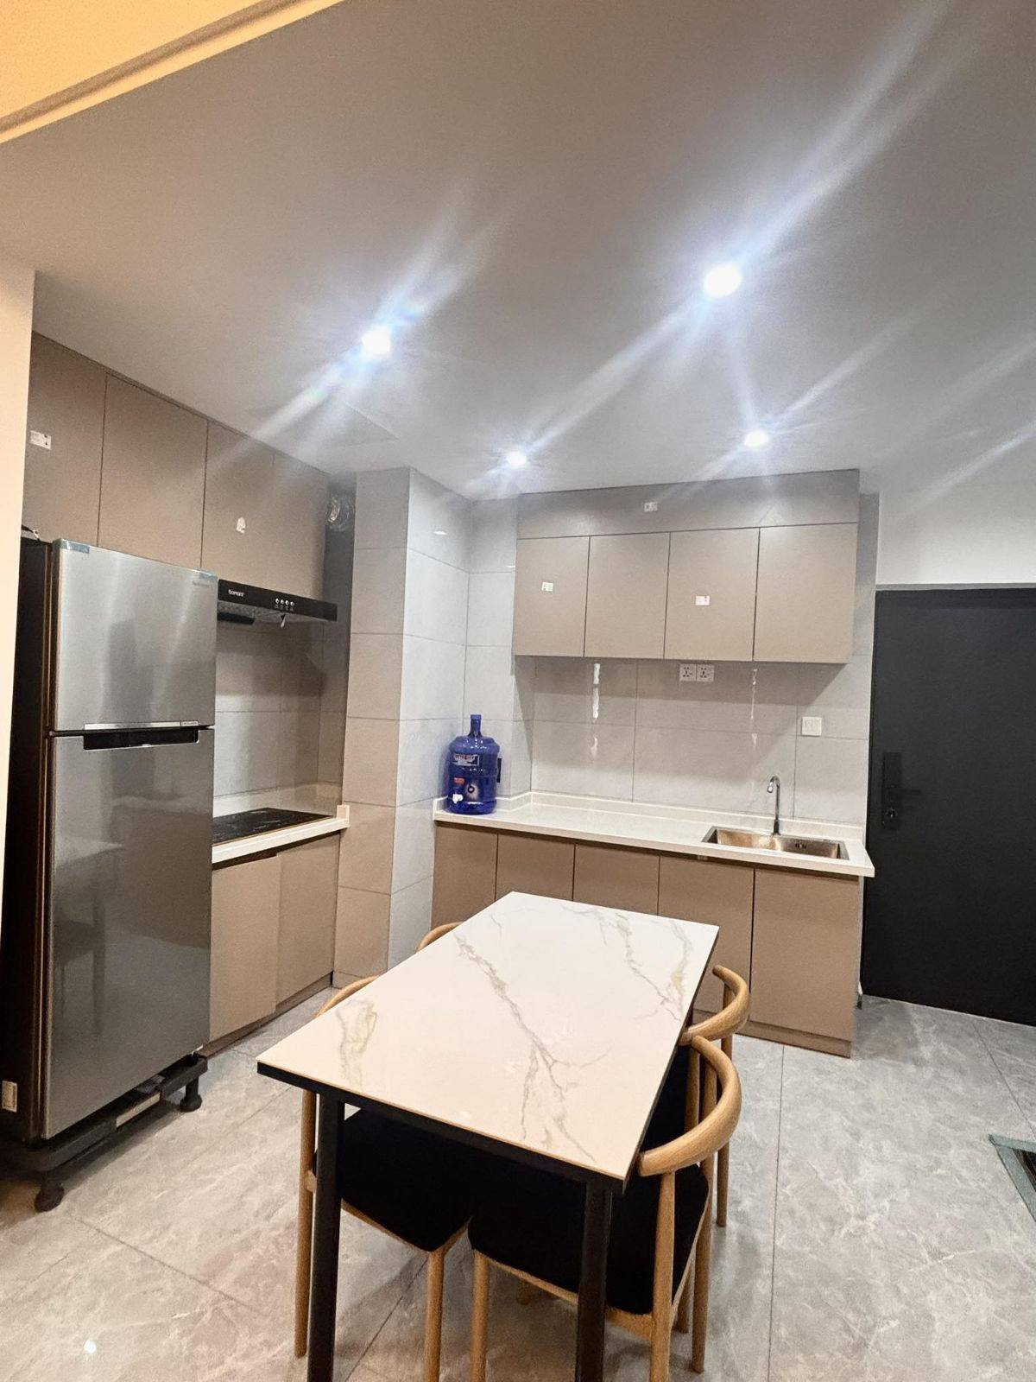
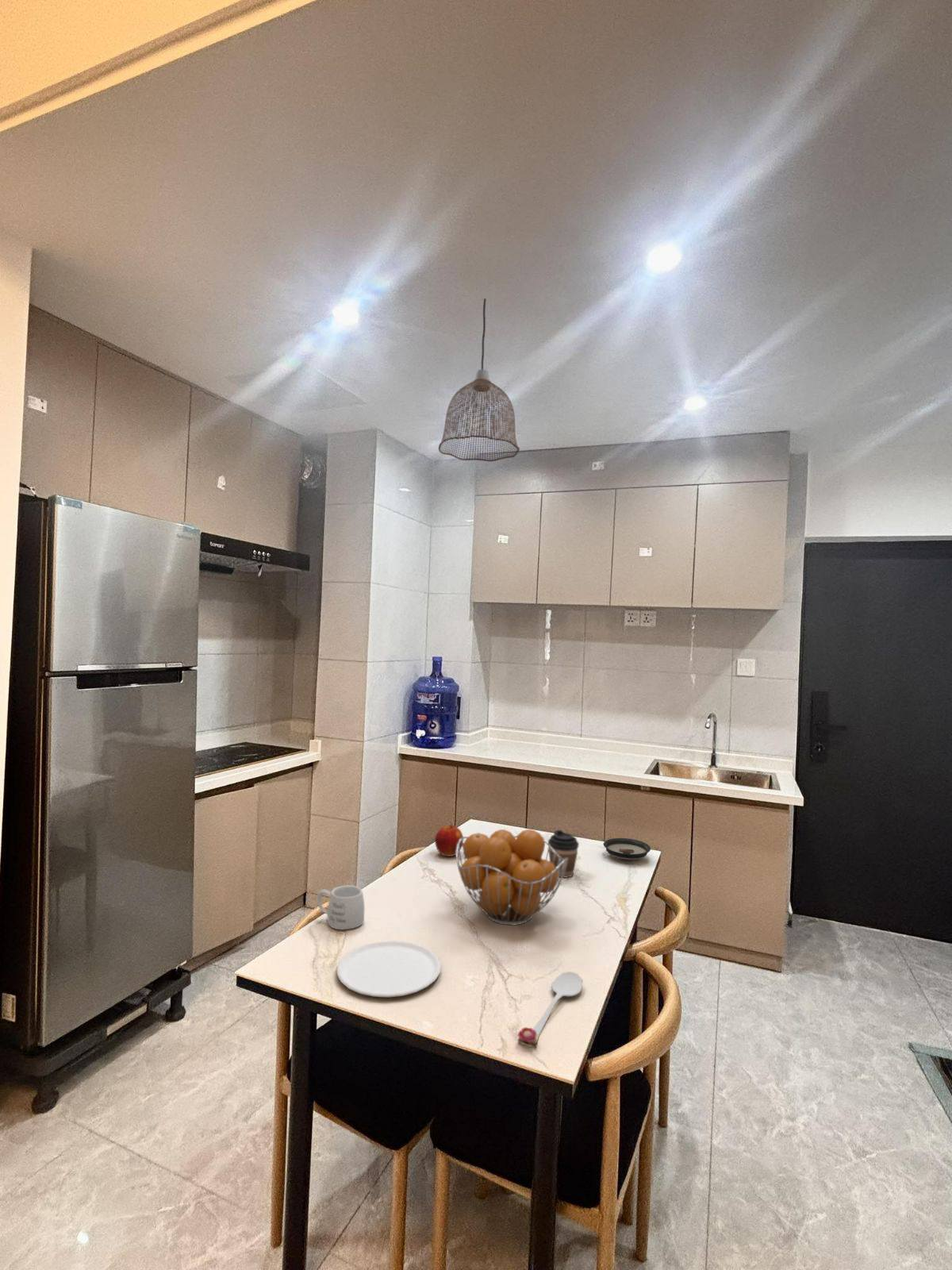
+ plate (389, 968)
+ coffee cup (562, 852)
+ fruit basket (510, 873)
+ mug (340, 906)
+ apple (449, 838)
+ spoon (551, 1005)
+ pendant lamp (482, 375)
+ saucer (626, 851)
